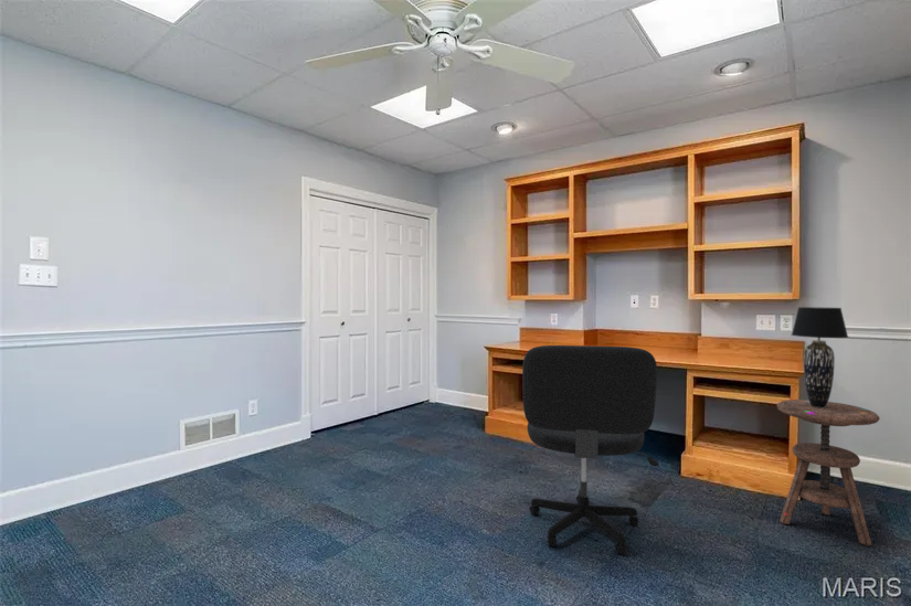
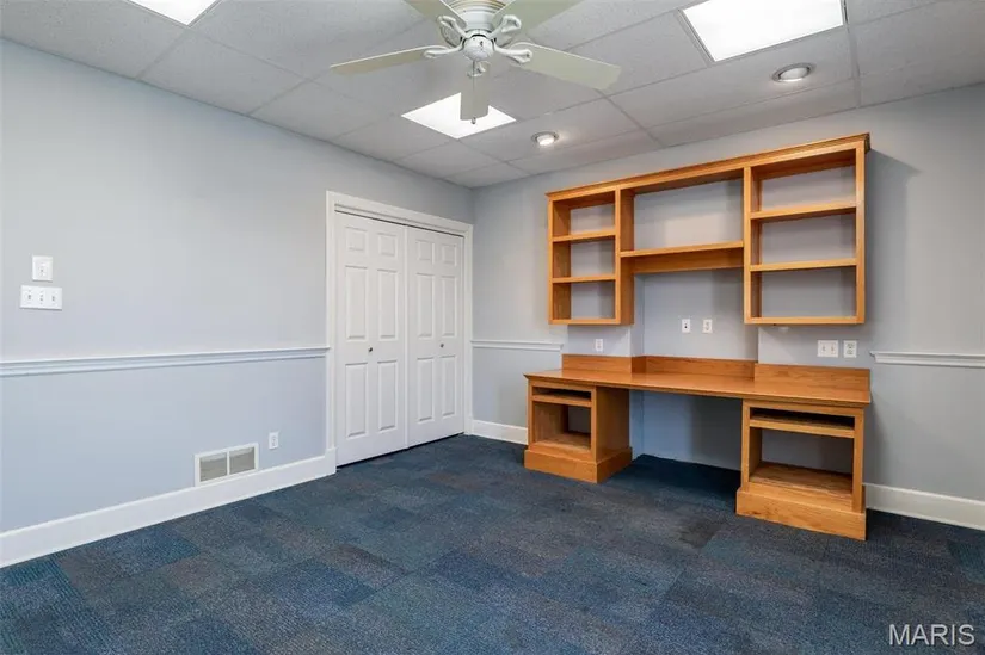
- table lamp (818, 357)
- side table (824, 466)
- office chair (587, 435)
